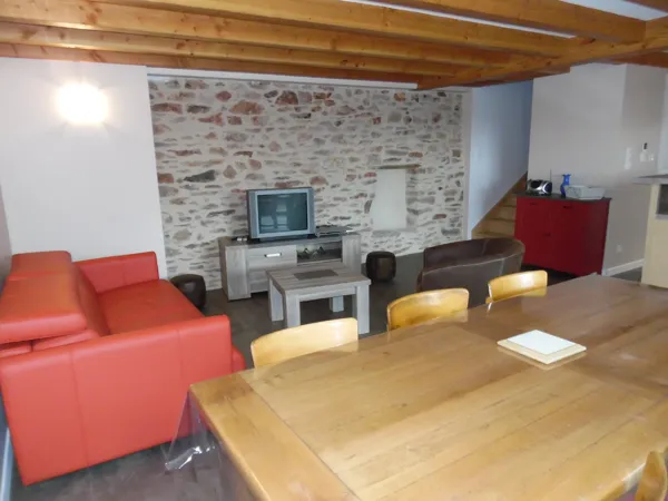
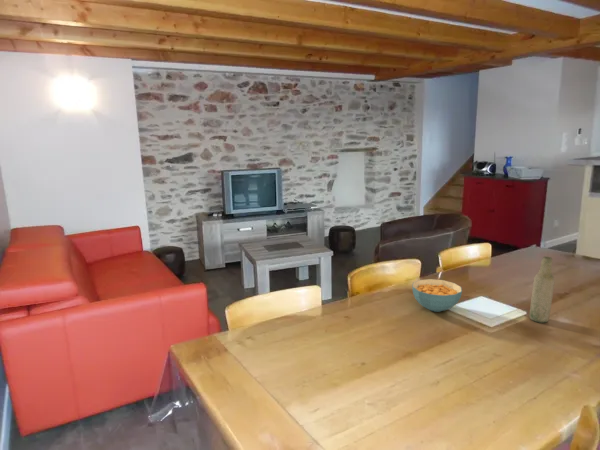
+ cereal bowl (436, 298)
+ bottle (542, 289)
